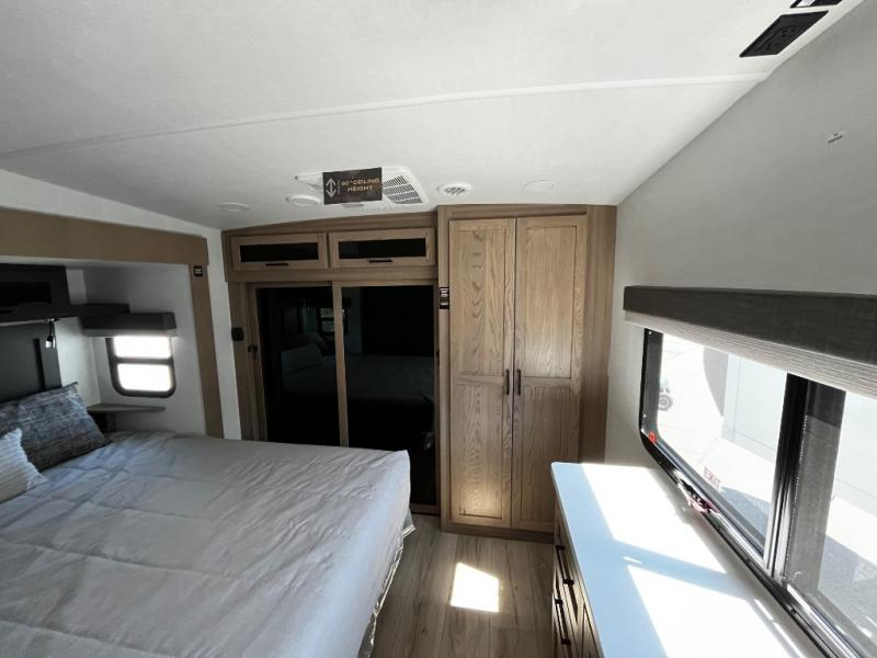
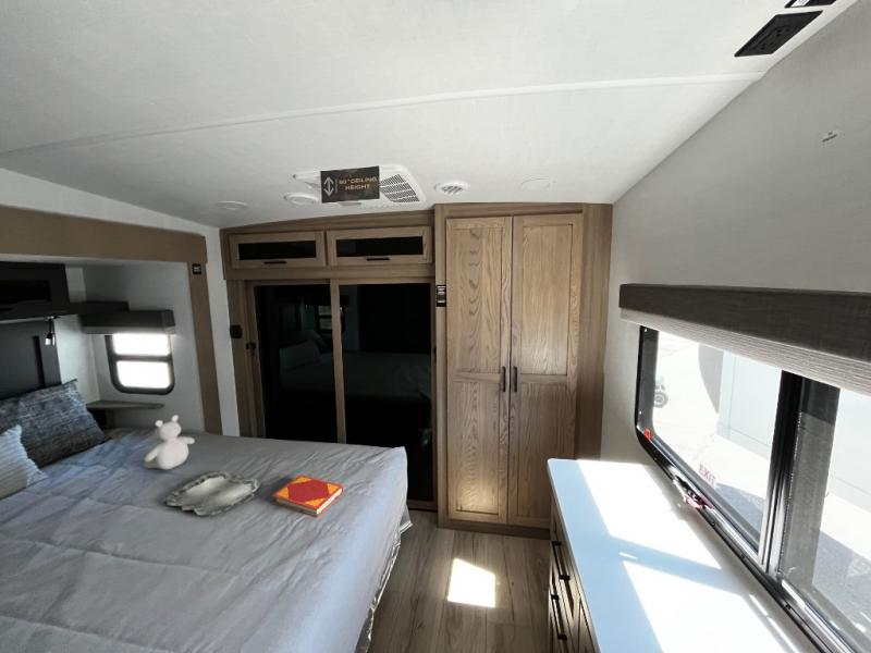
+ hardback book (308, 493)
+ teddy bear (165, 441)
+ serving tray (214, 491)
